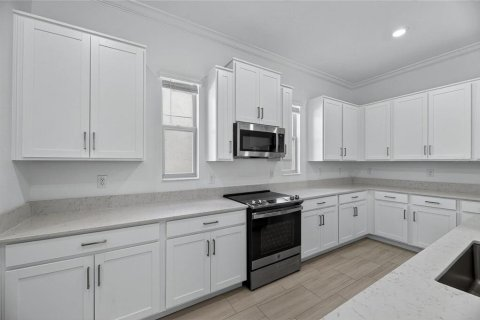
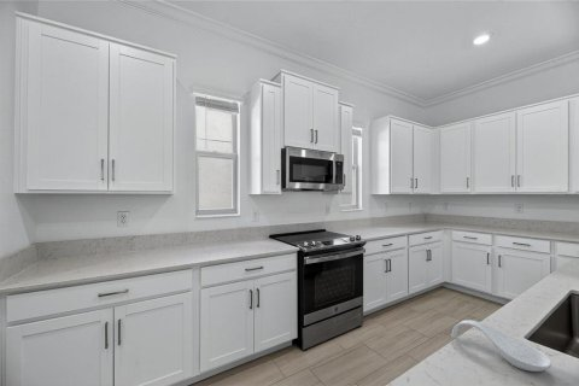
+ spoon rest (496, 341)
